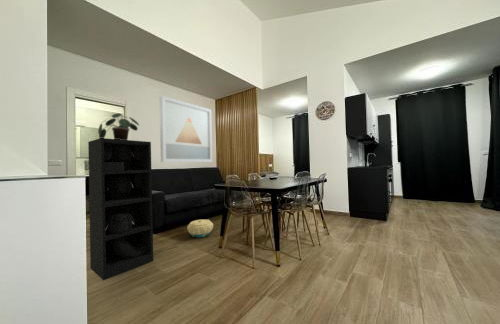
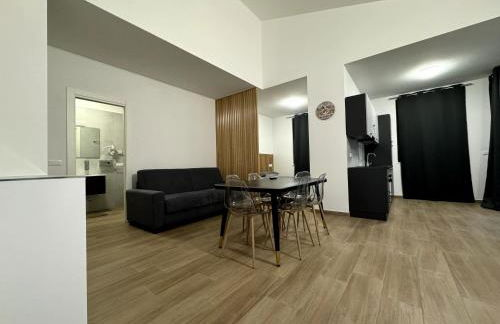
- wall art (188, 132)
- potted plant (119, 127)
- shelving unit (122, 202)
- basket (200, 227)
